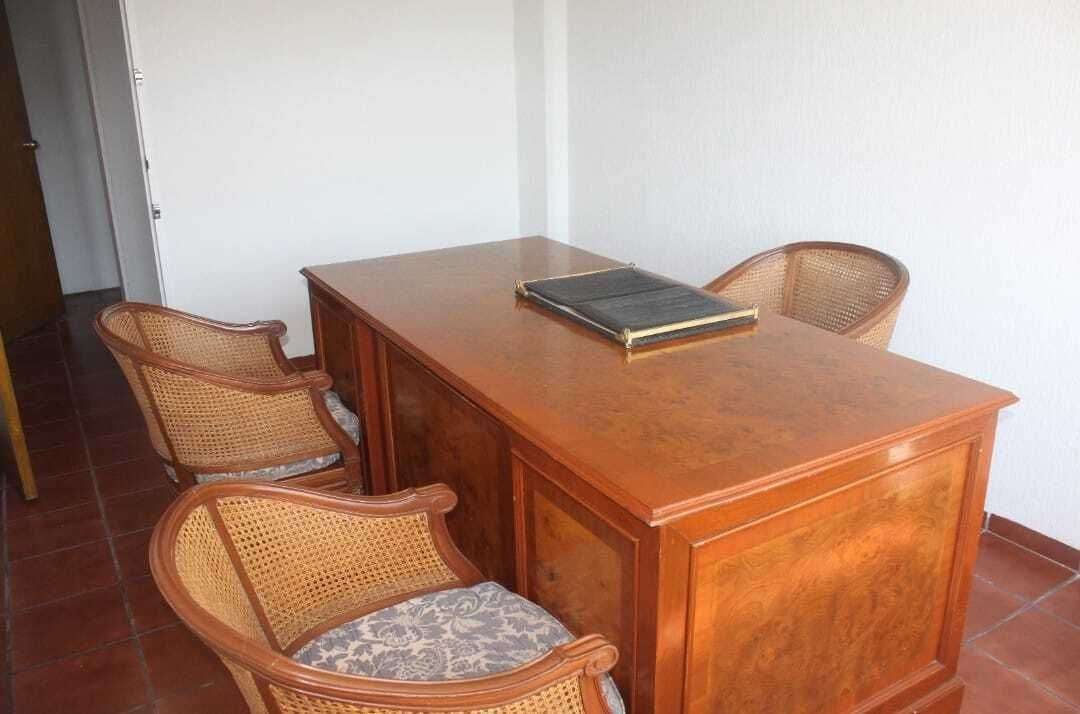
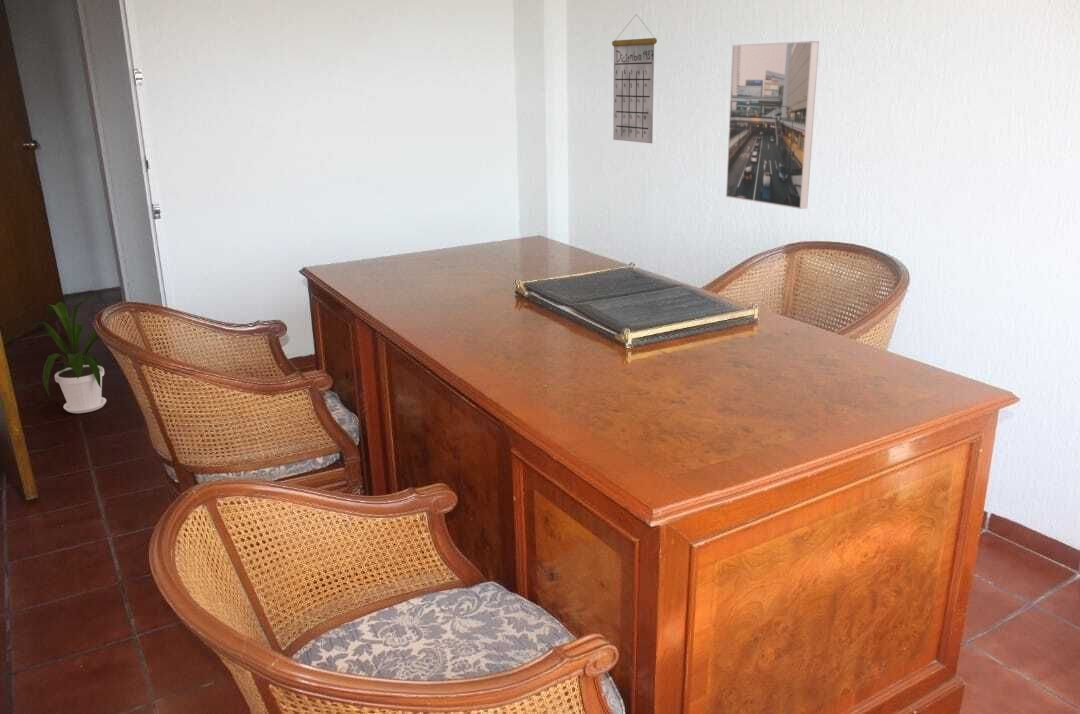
+ house plant (79, 352)
+ calendar (633, 79)
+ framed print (769, 124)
